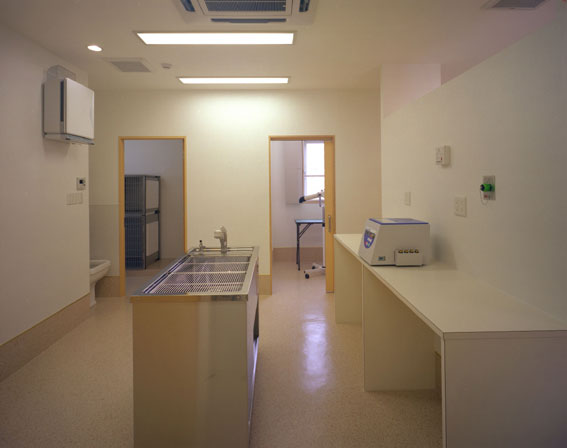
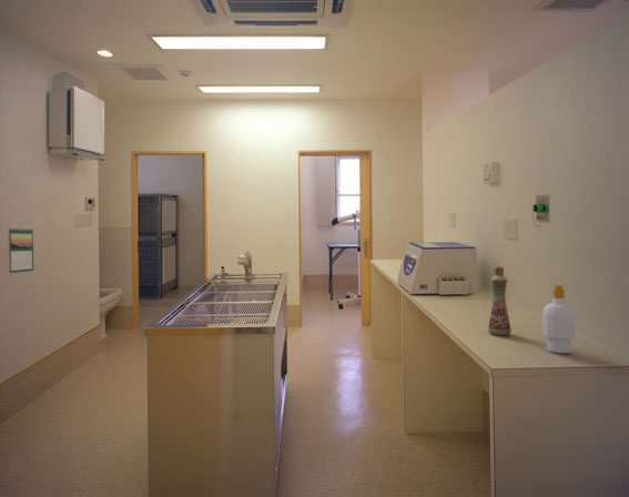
+ bottle (499, 300)
+ calendar (21, 250)
+ soap bottle (558, 318)
